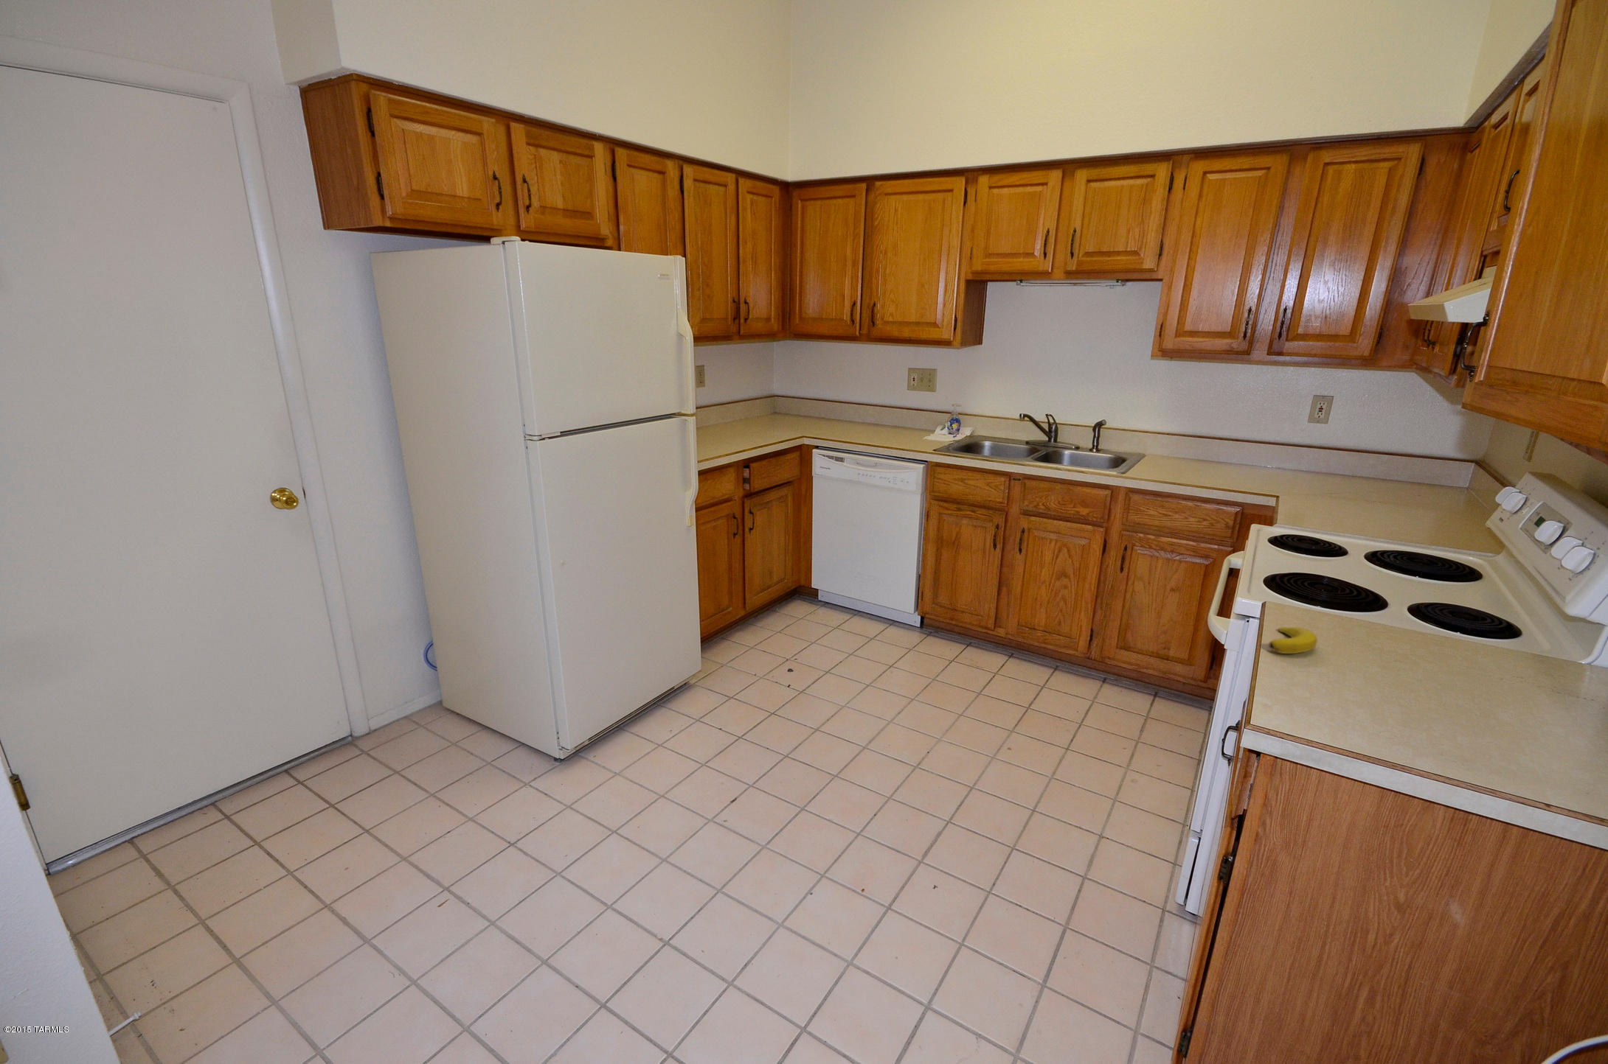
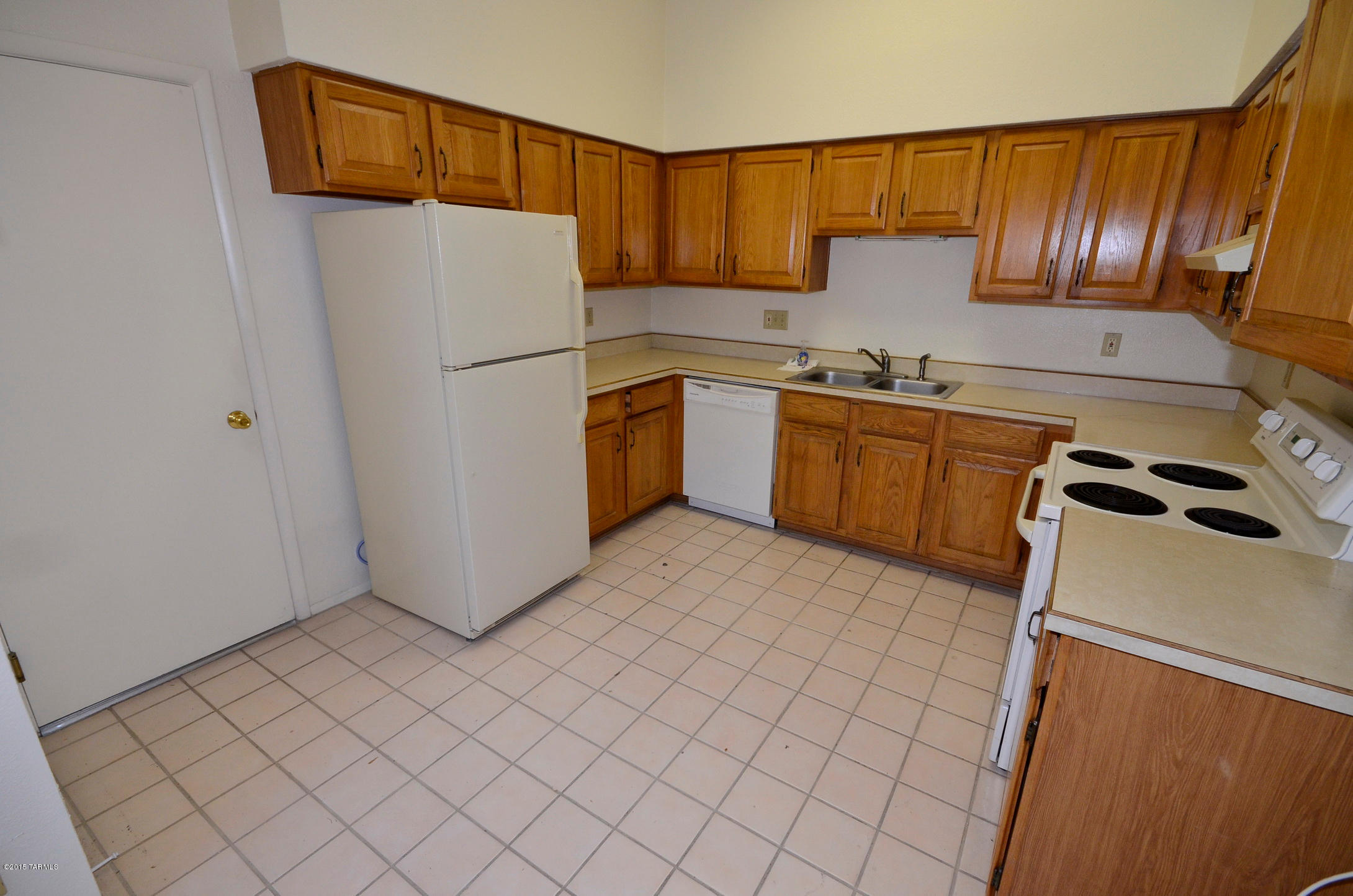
- banana (1293, 638)
